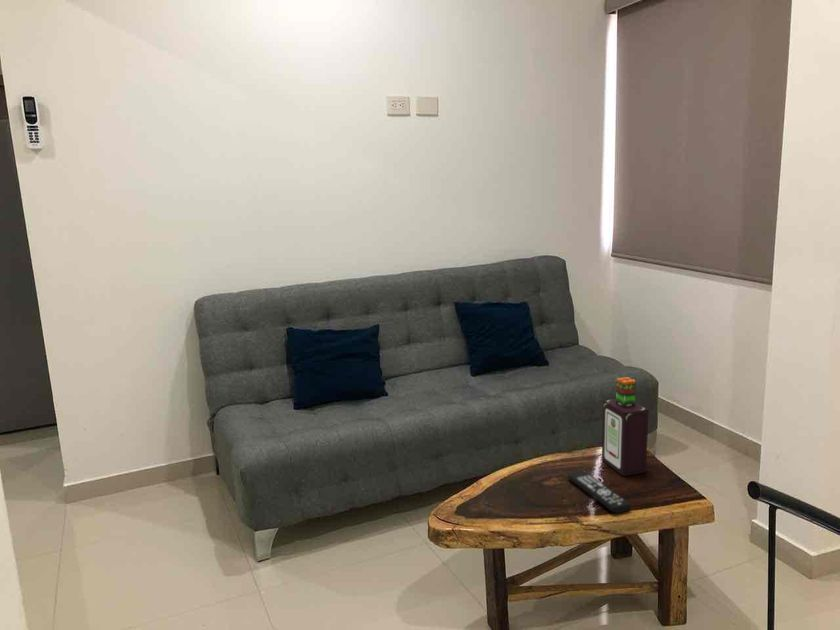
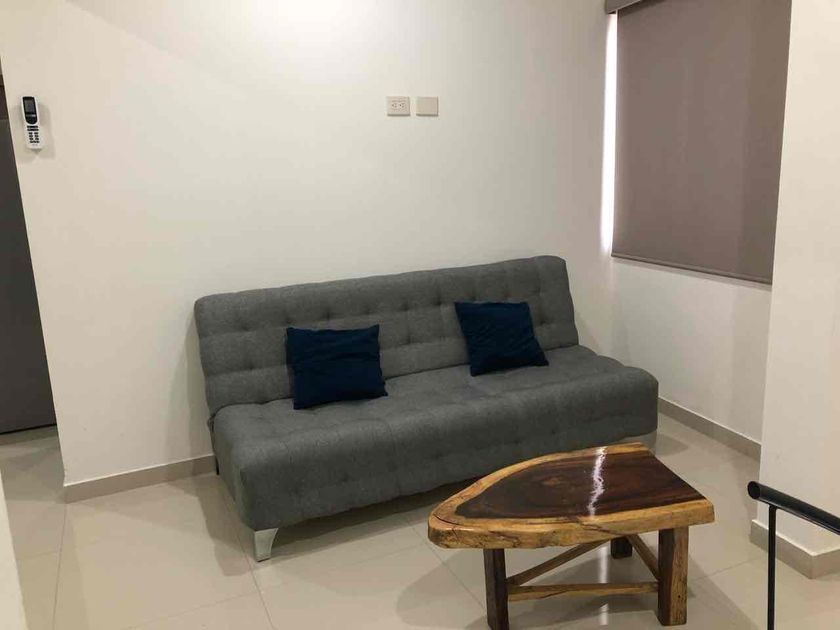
- bottle (624, 423)
- remote control (597, 490)
